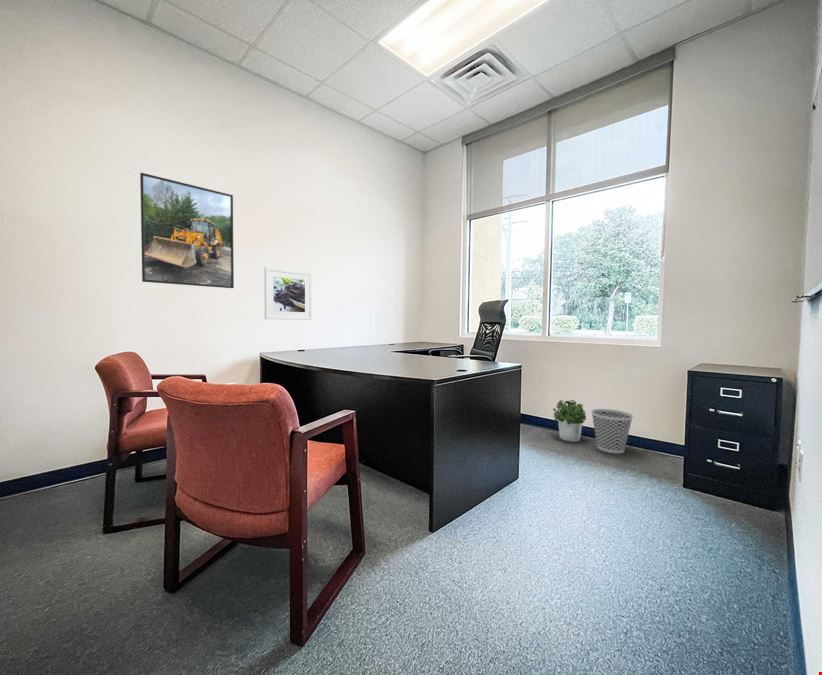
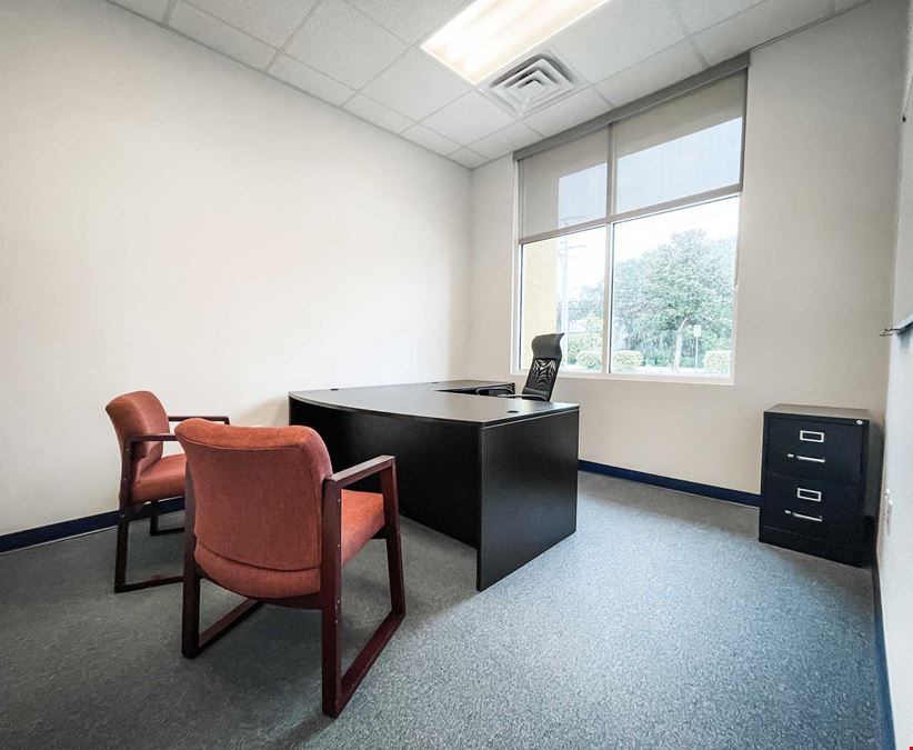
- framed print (289, 295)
- potted plant (568, 419)
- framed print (190, 235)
- wastebasket (611, 431)
